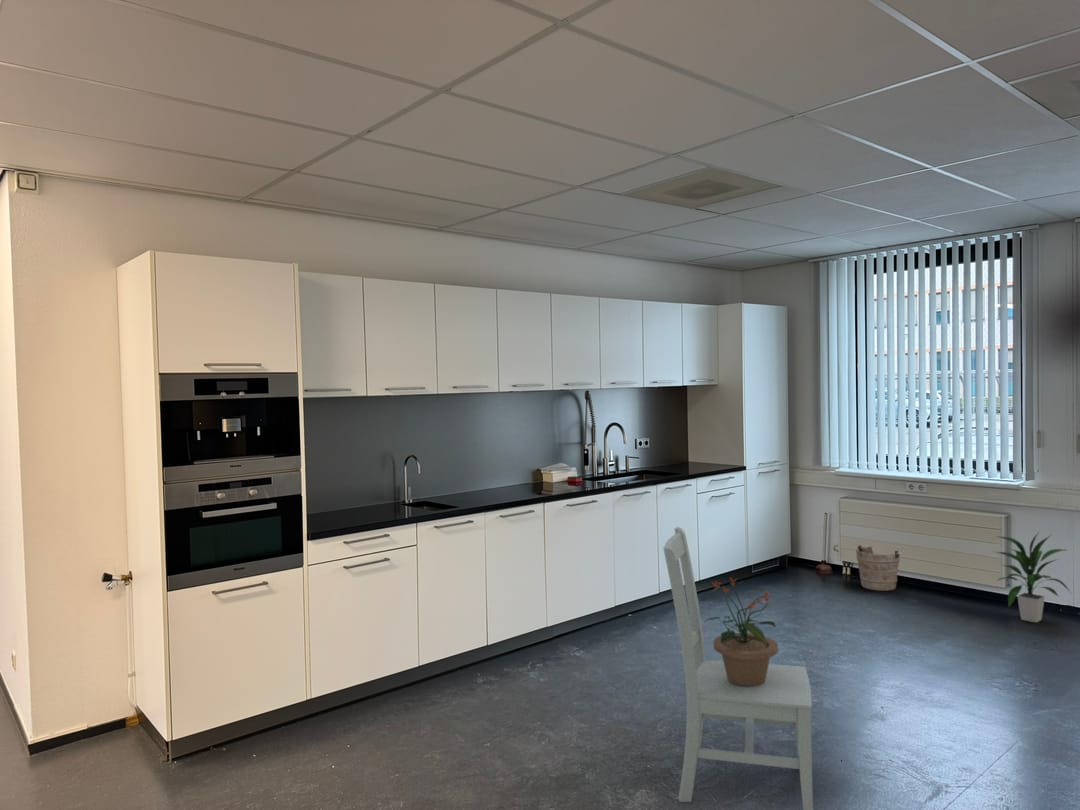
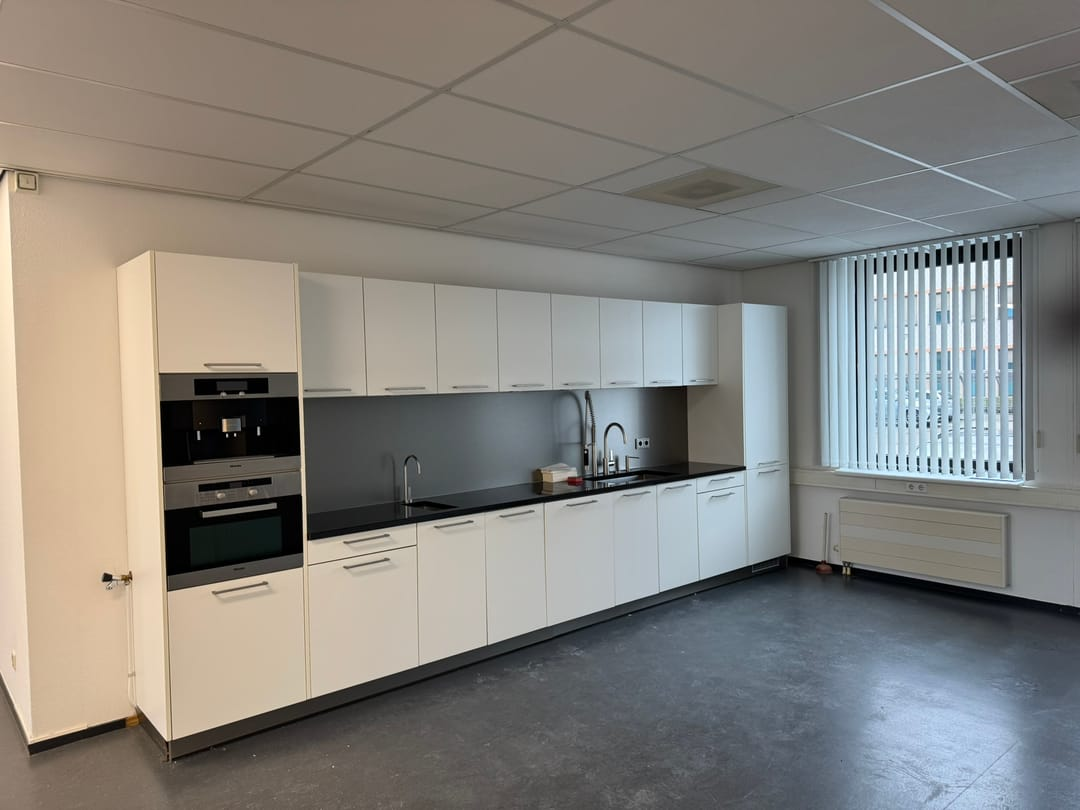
- bucket (880, 567)
- potted plant (740, 629)
- chair (723, 662)
- indoor plant (1027, 575)
